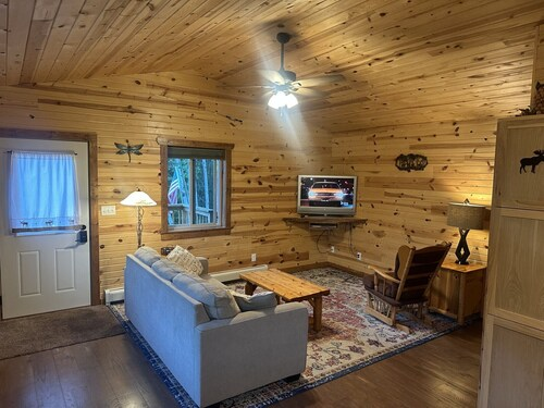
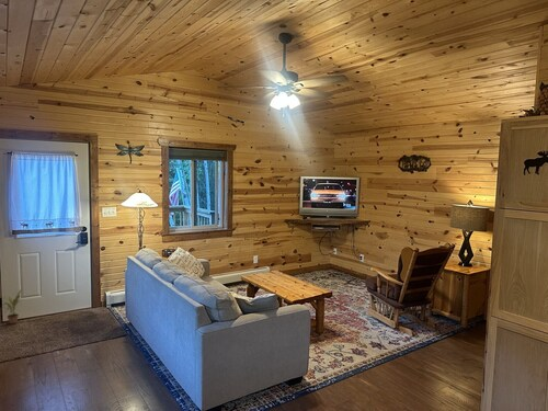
+ potted plant (14, 307)
